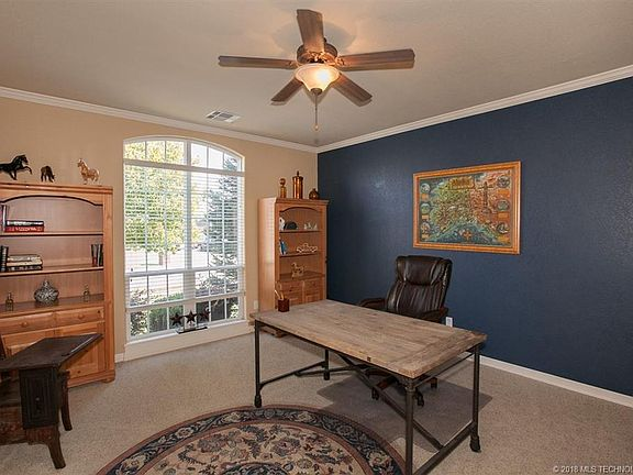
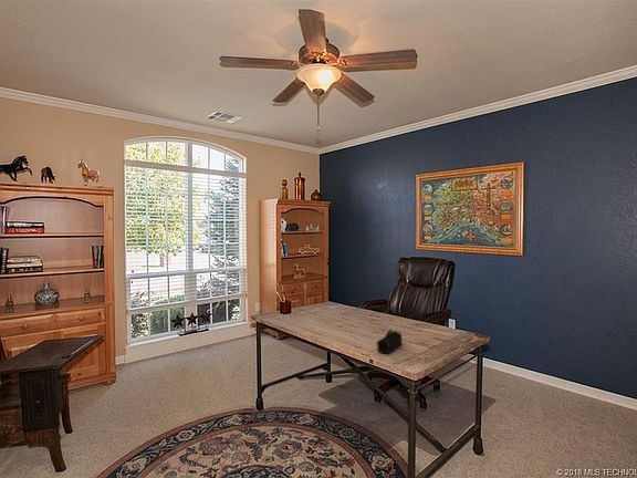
+ pencil case (389, 337)
